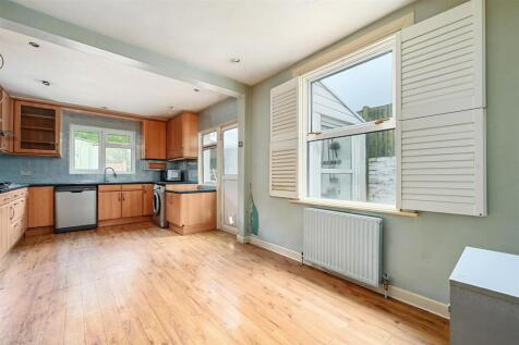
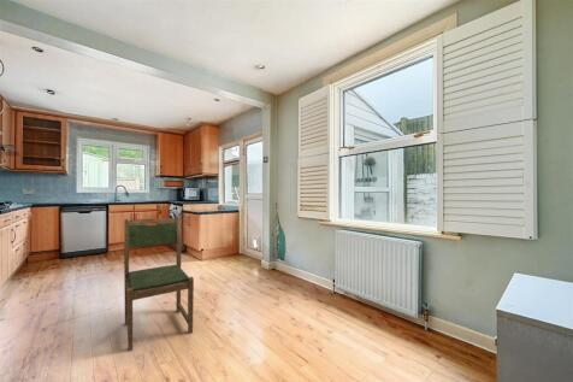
+ dining chair (156, 272)
